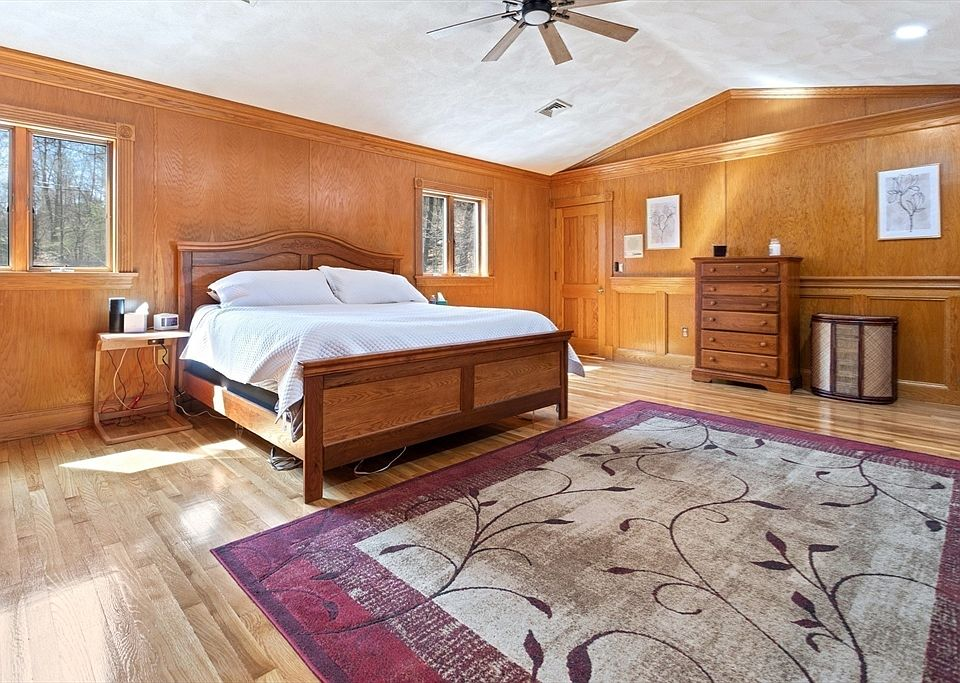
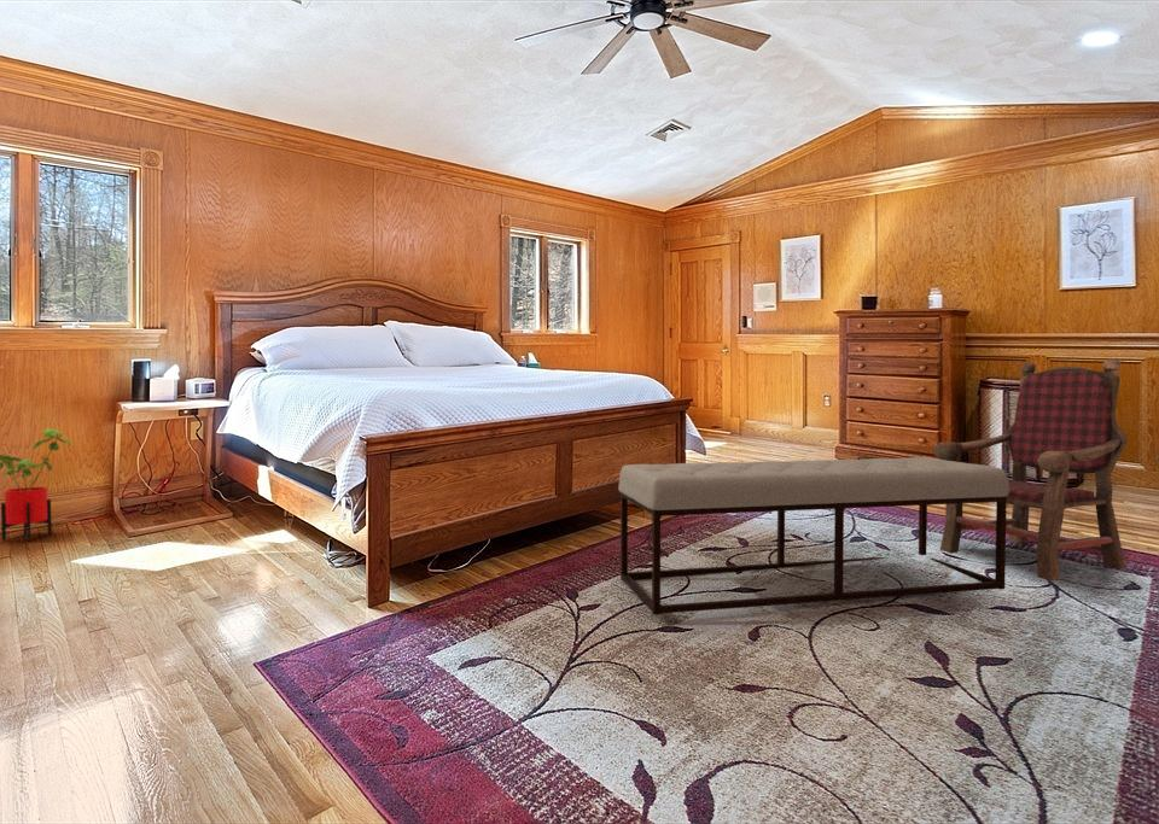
+ armchair (1031, 460)
+ house plant (31, 484)
+ bench (806, 509)
